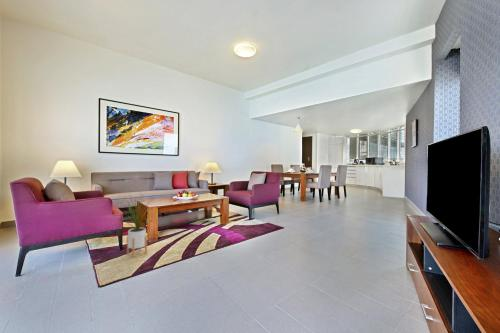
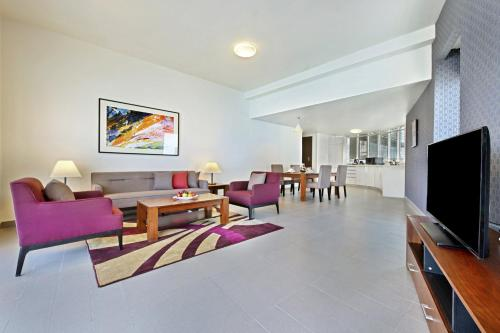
- house plant (137, 222)
